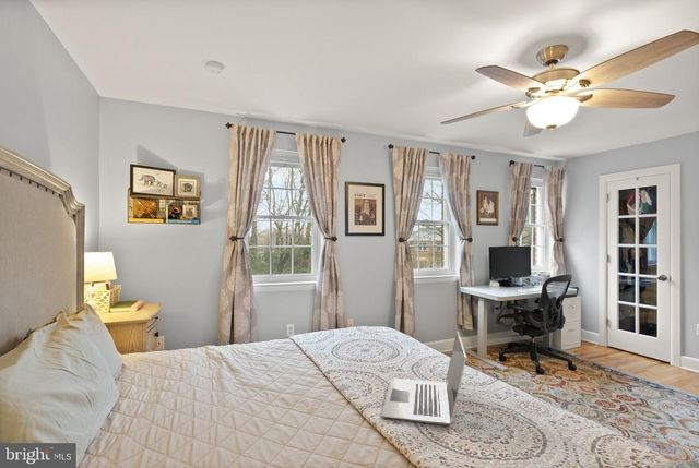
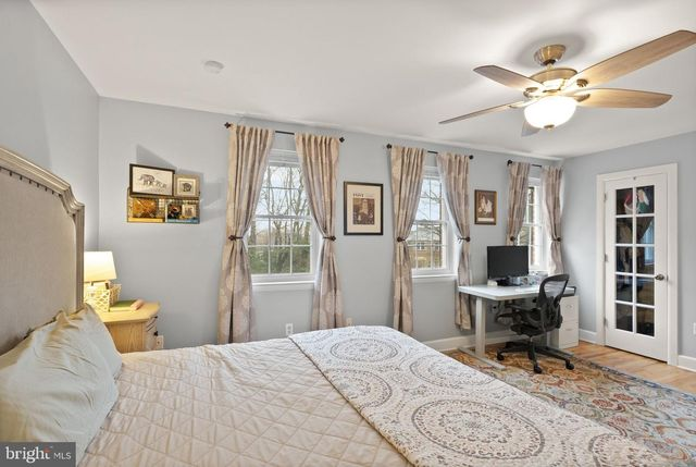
- laptop (423, 381)
